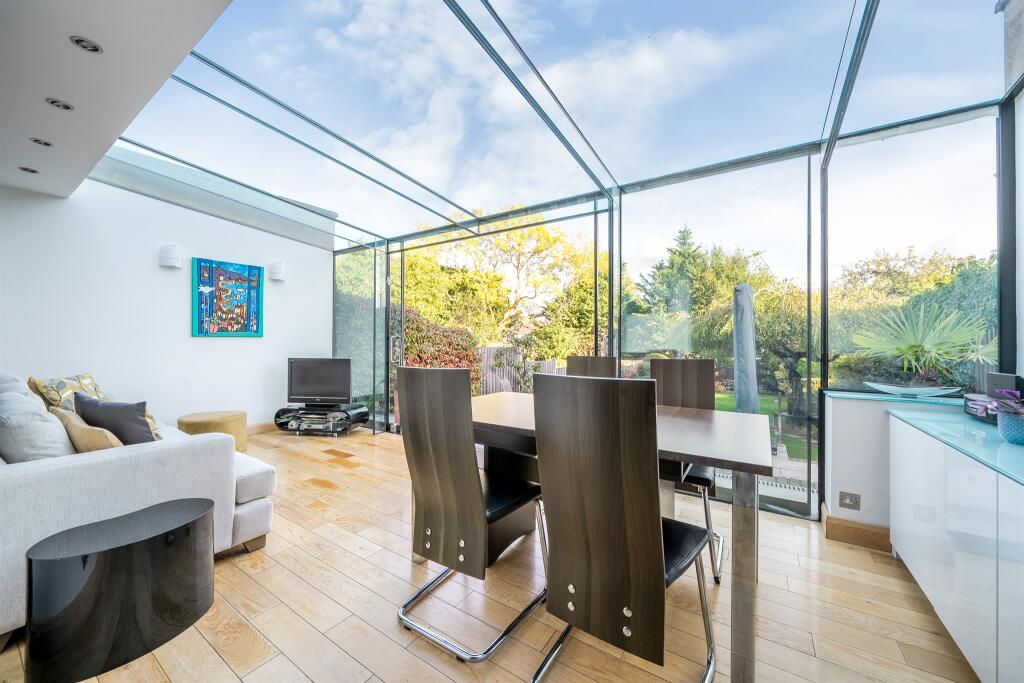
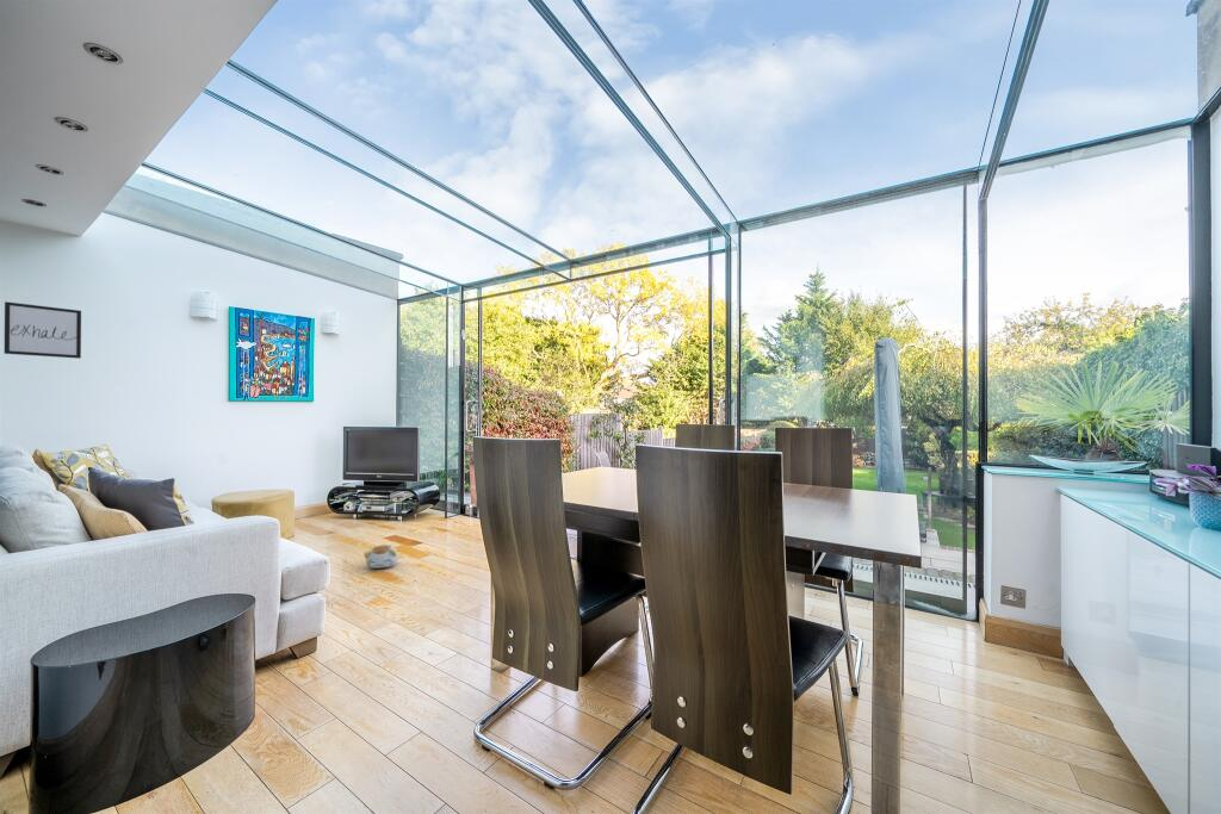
+ wall art (44, 330)
+ plush toy (383, 554)
